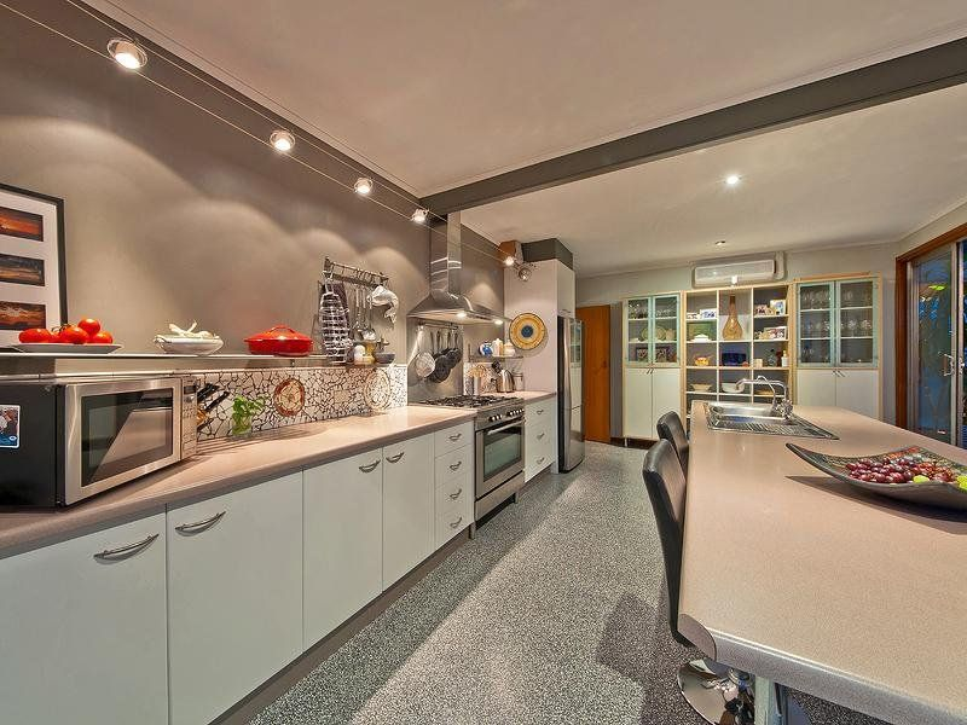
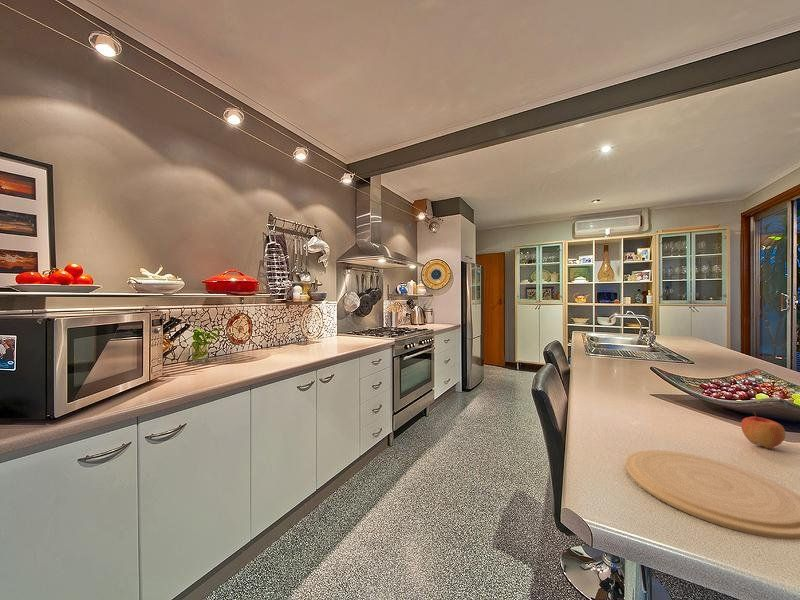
+ plate (709, 484)
+ apple (762, 430)
